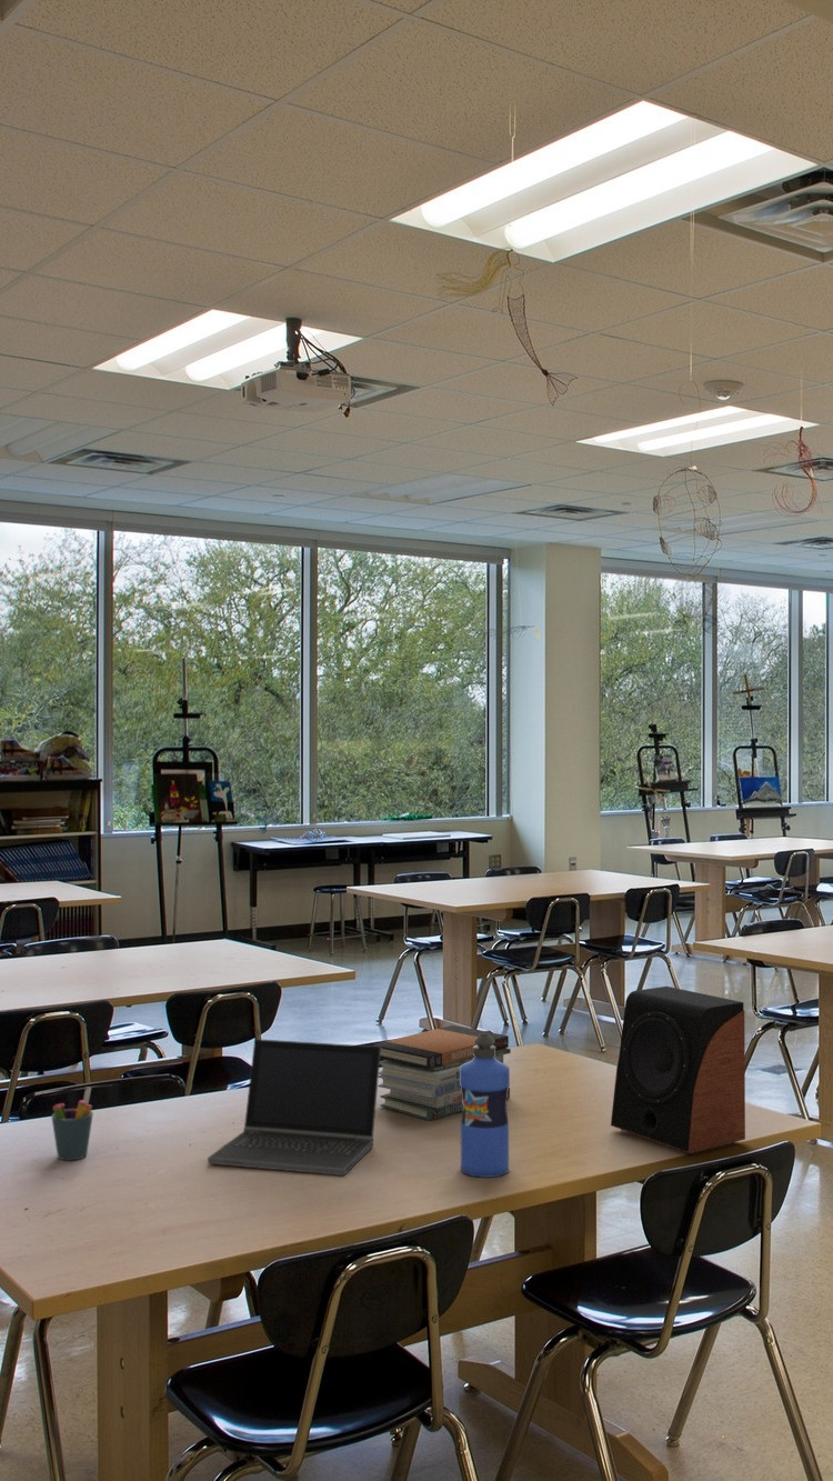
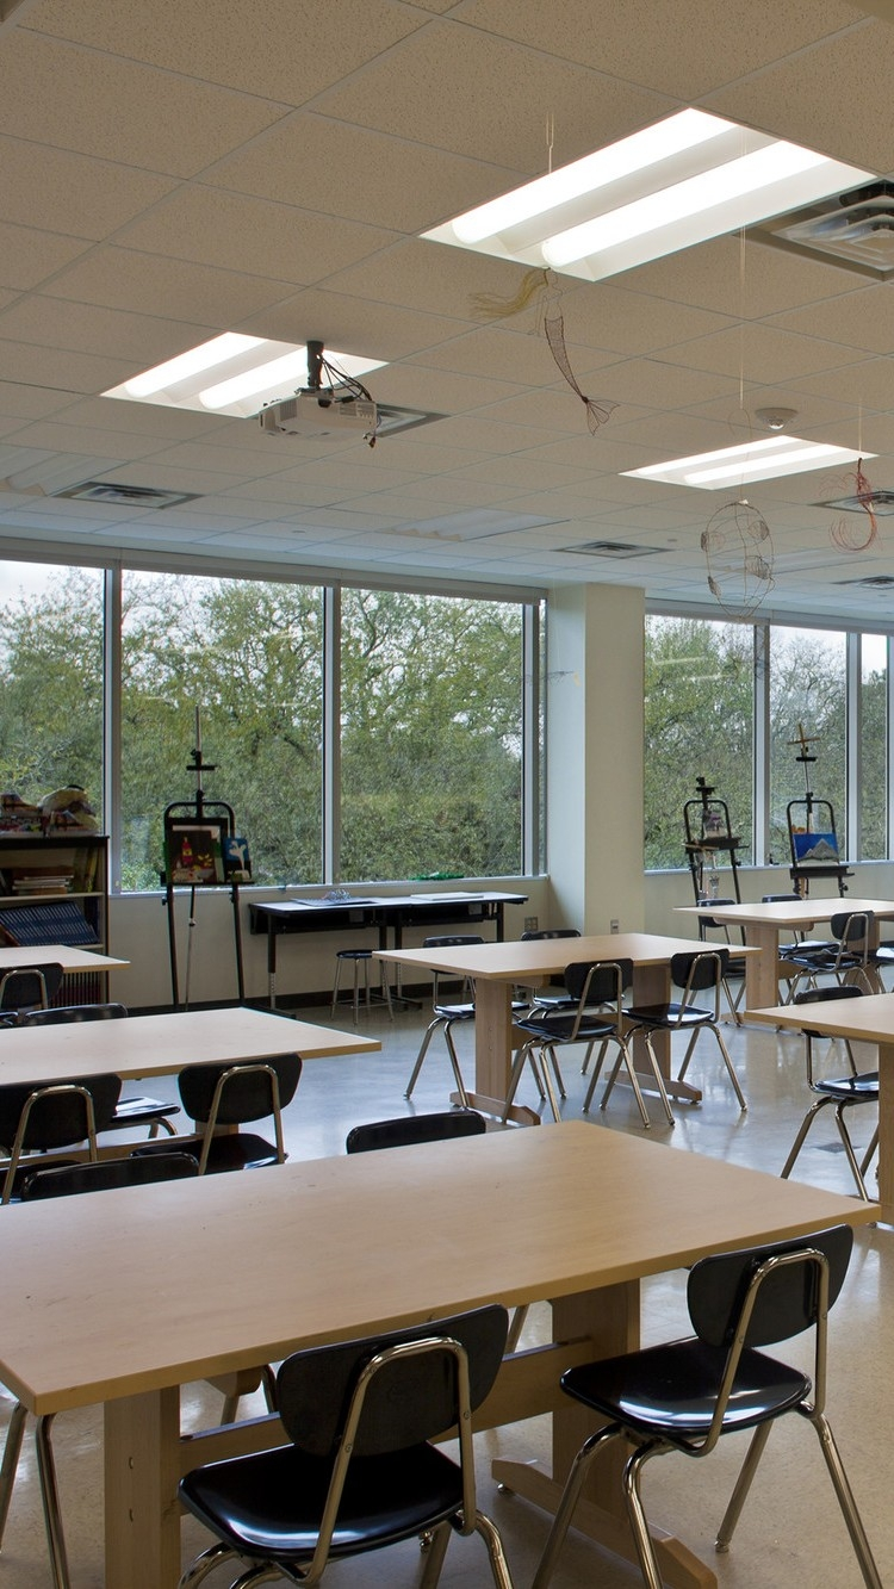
- laptop computer (297, 1103)
- water bottle (484, 1102)
- book stack (442, 1071)
- pen holder (72, 1123)
- speaker (678, 1067)
